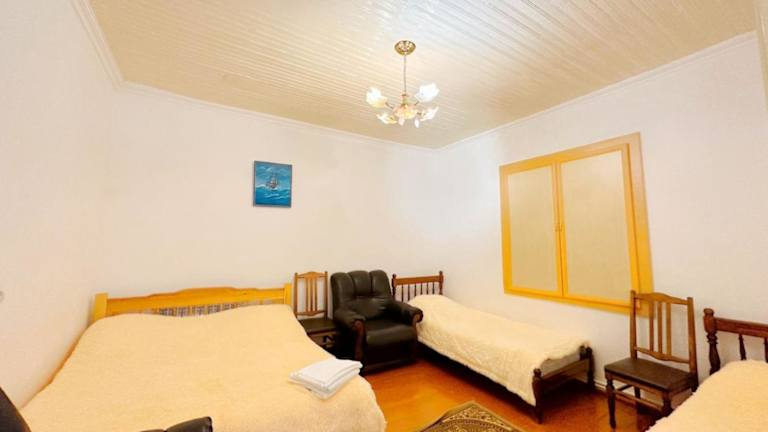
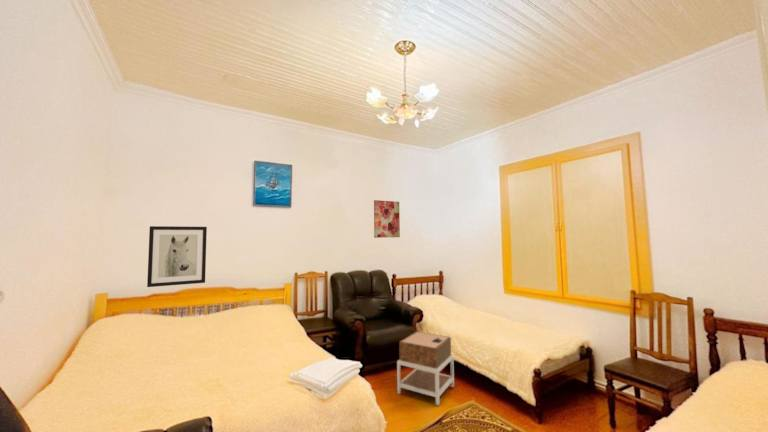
+ wall art (178, 255)
+ wall art (387, 219)
+ nightstand (425, 363)
